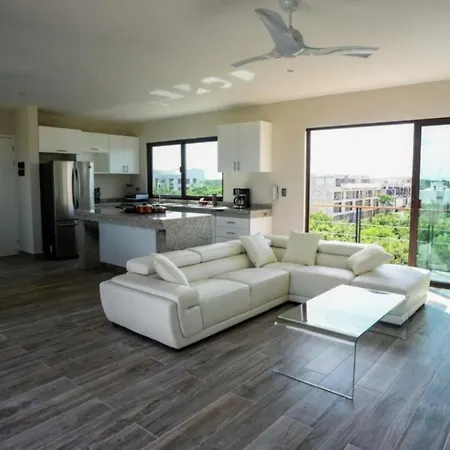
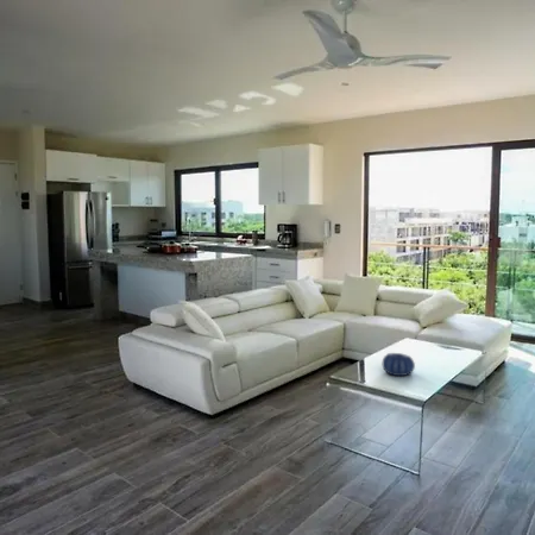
+ decorative bowl (397, 363)
